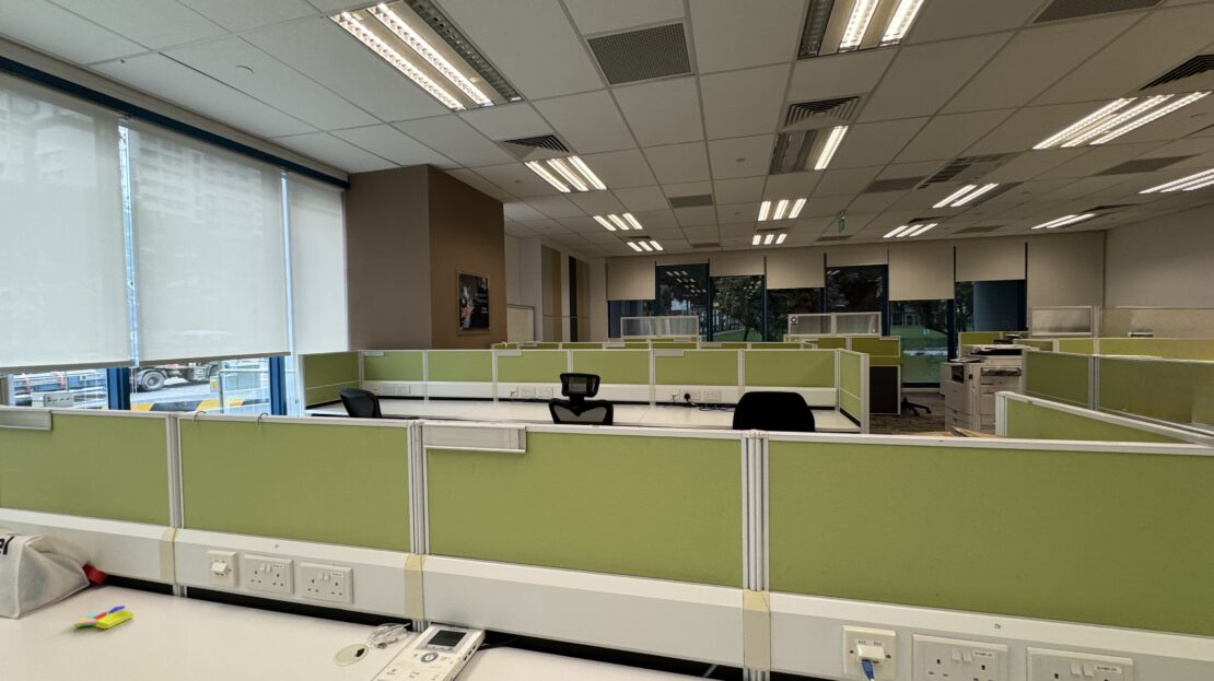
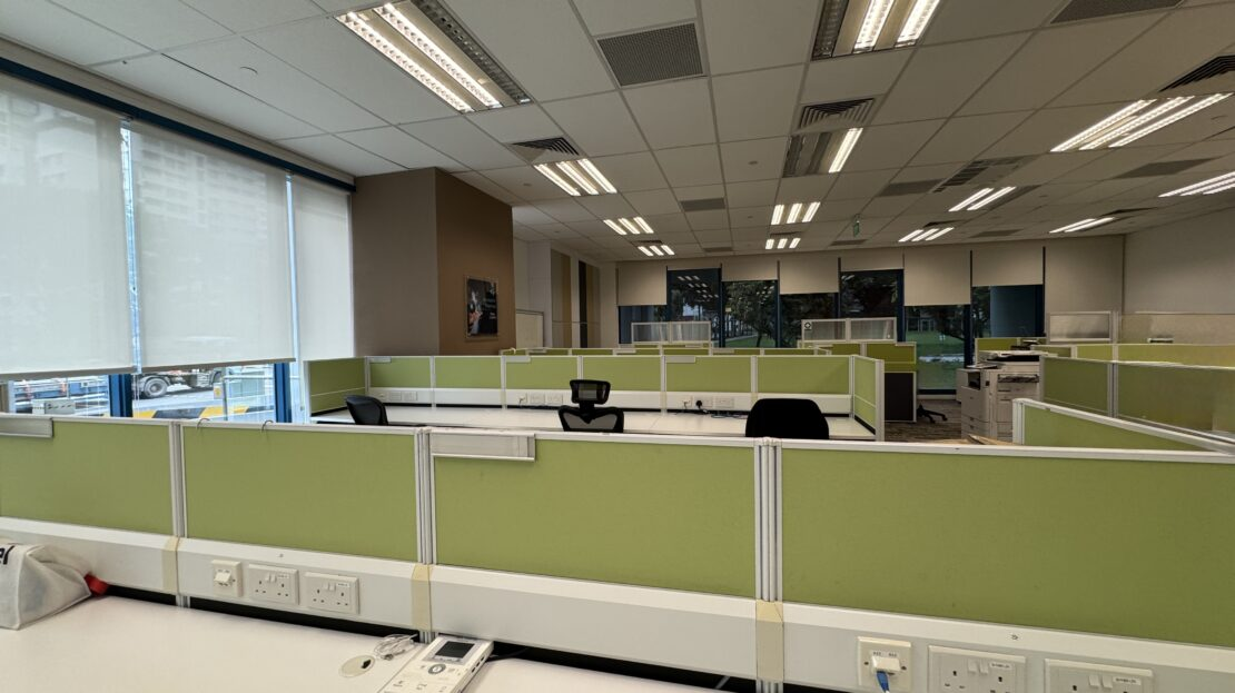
- sticky notes (105, 618)
